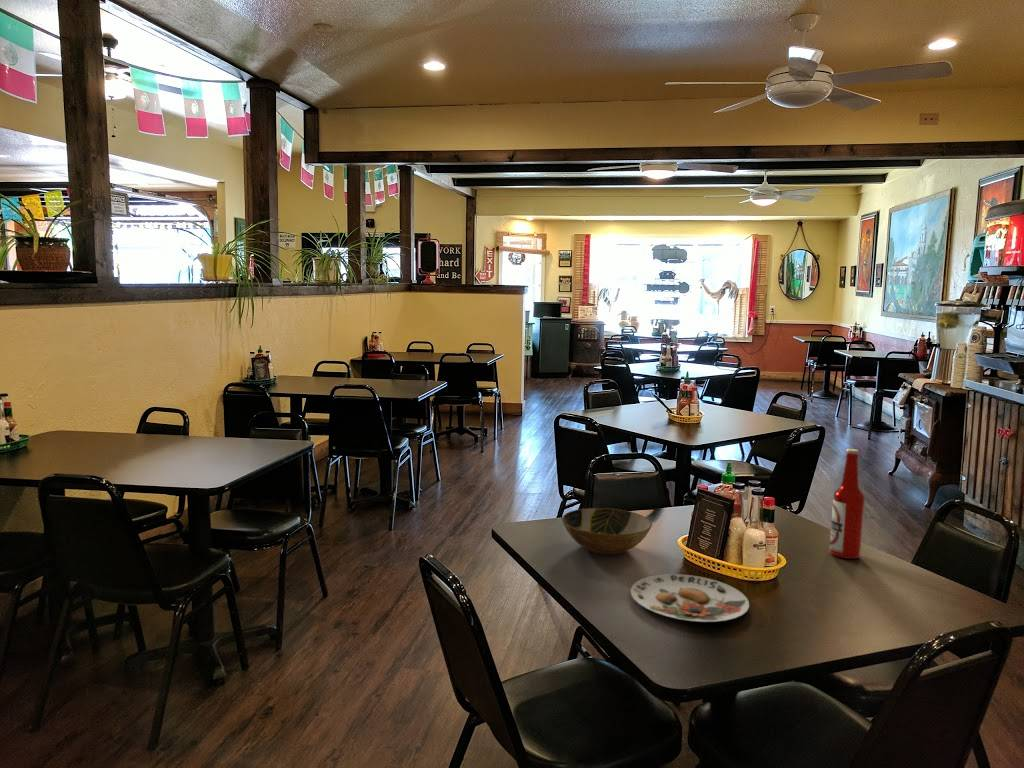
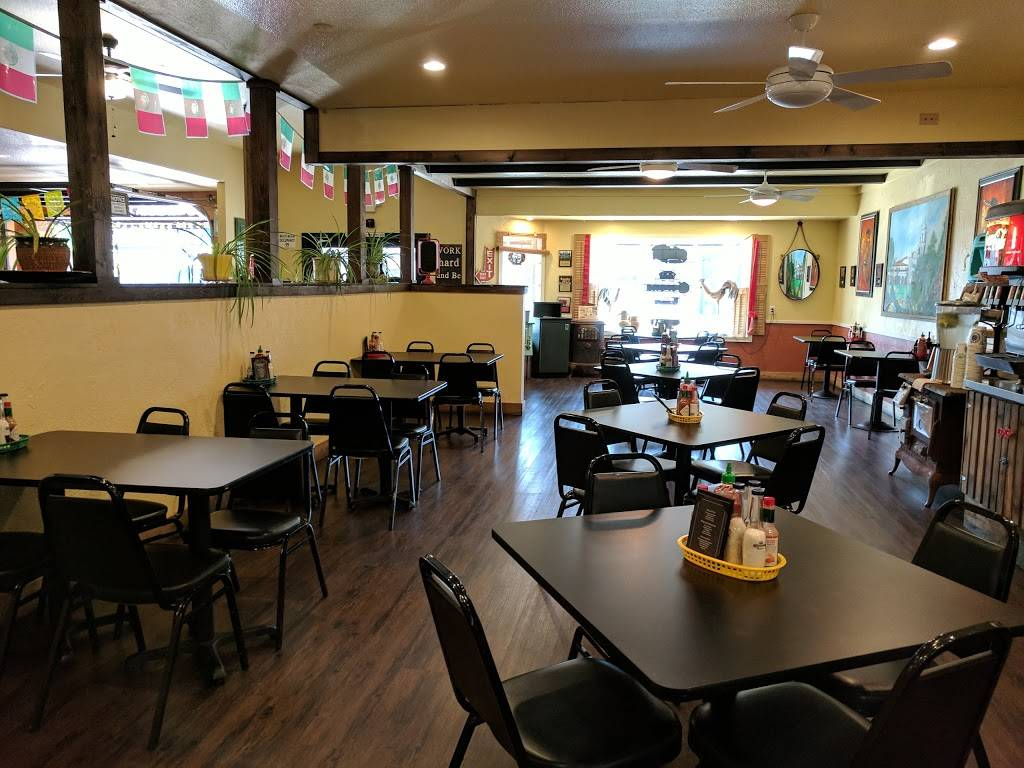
- plate (688, 598)
- bowl (606, 534)
- alcohol (848, 502)
